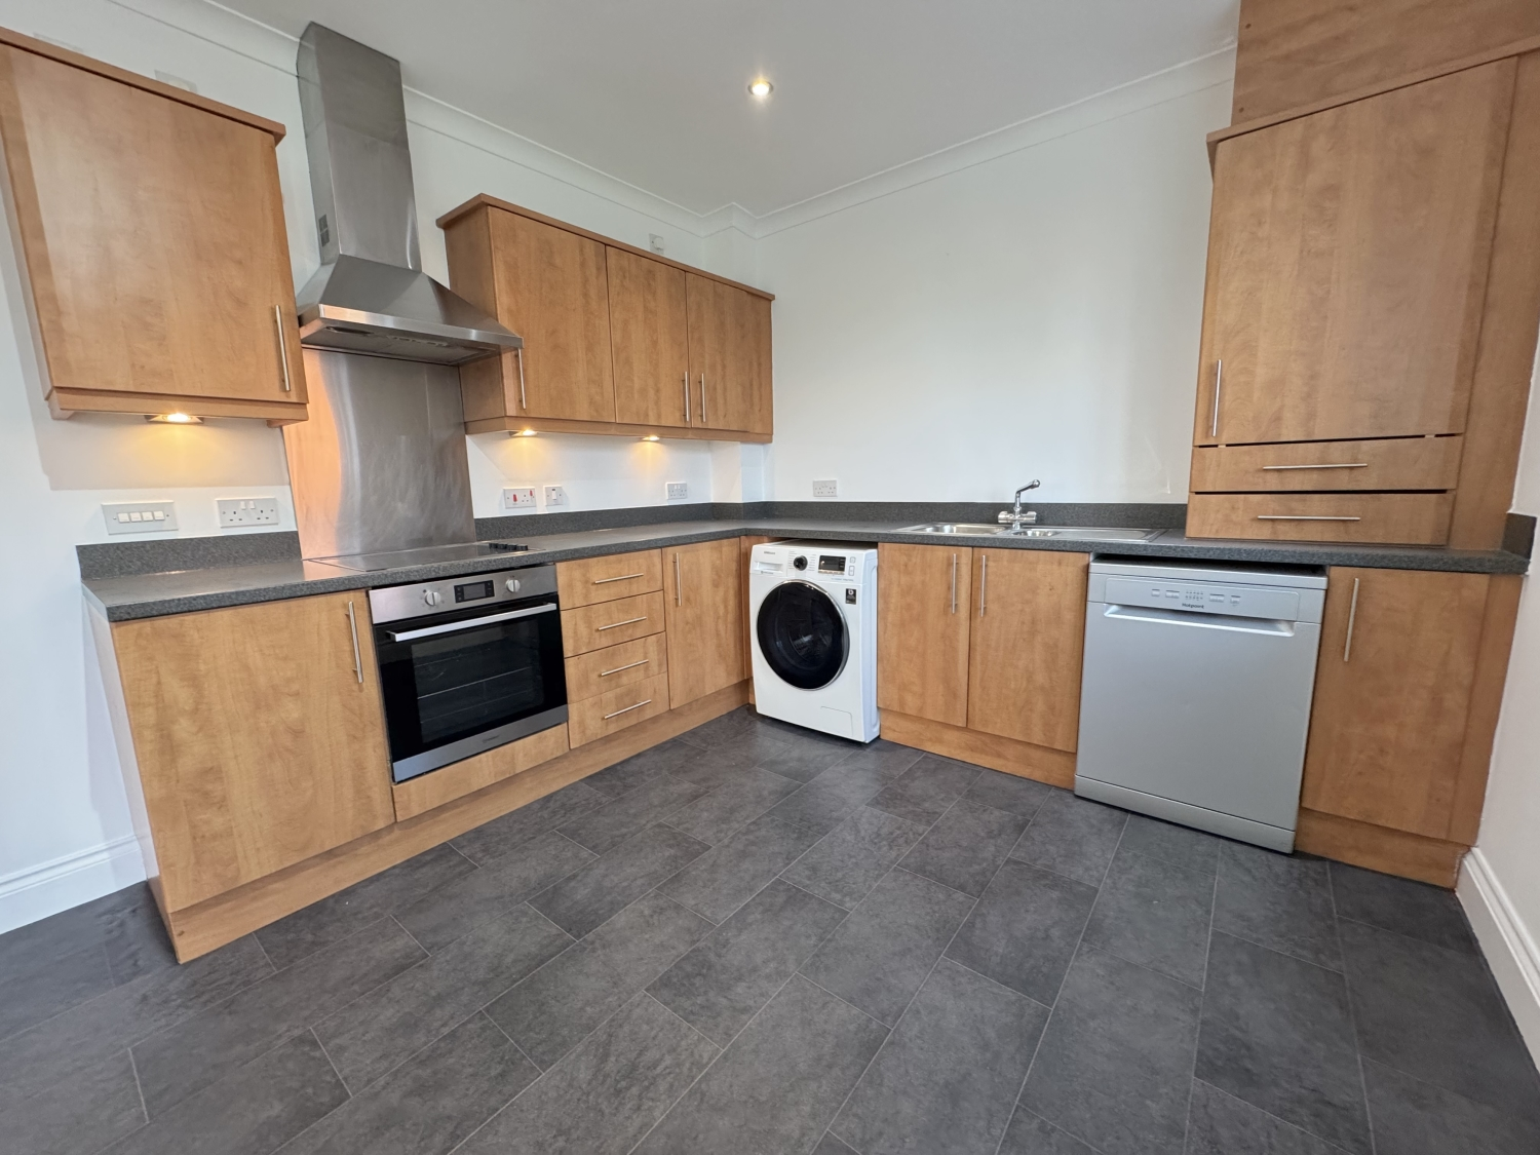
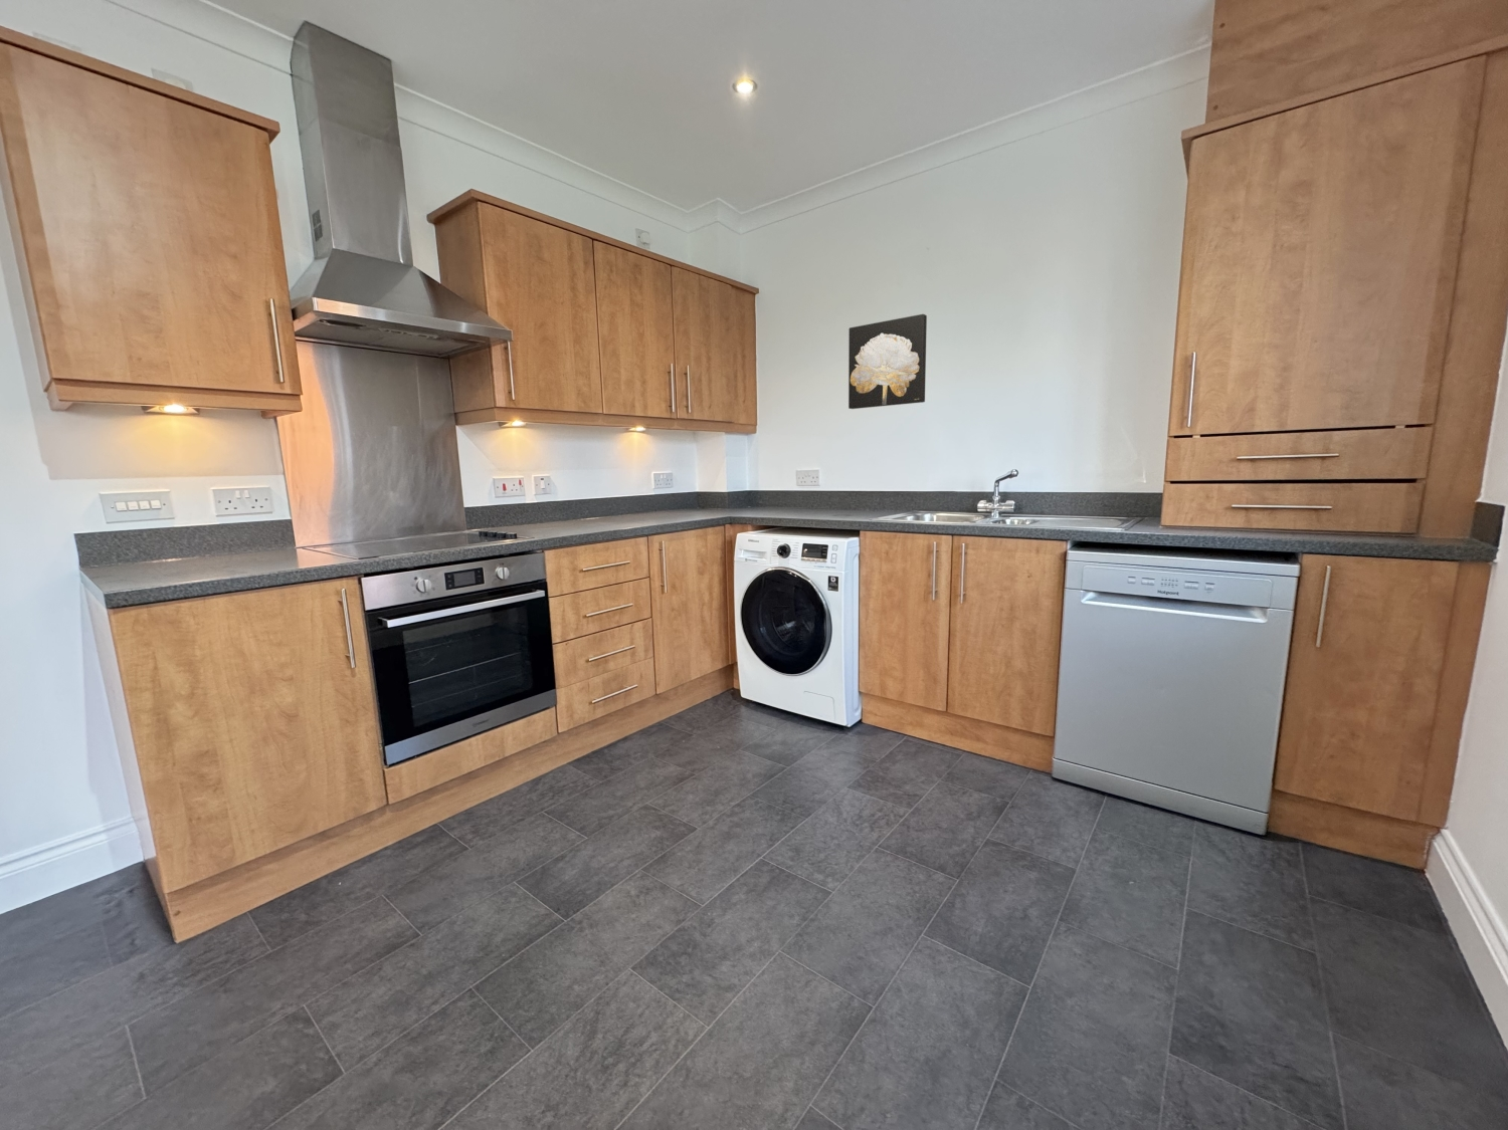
+ wall art (886, 363)
